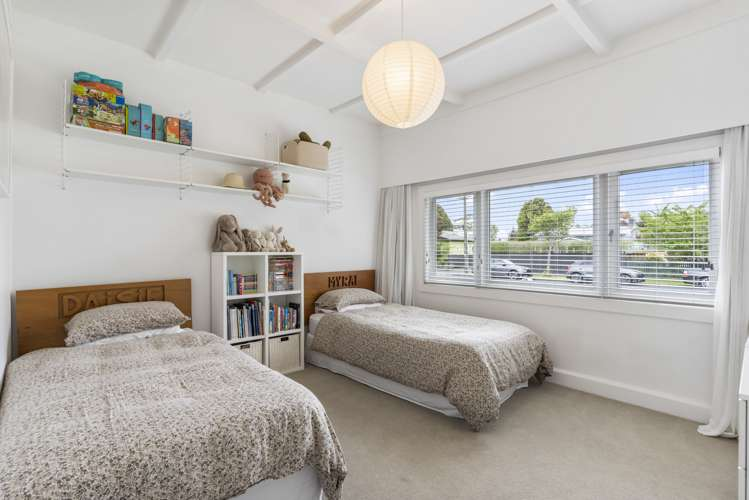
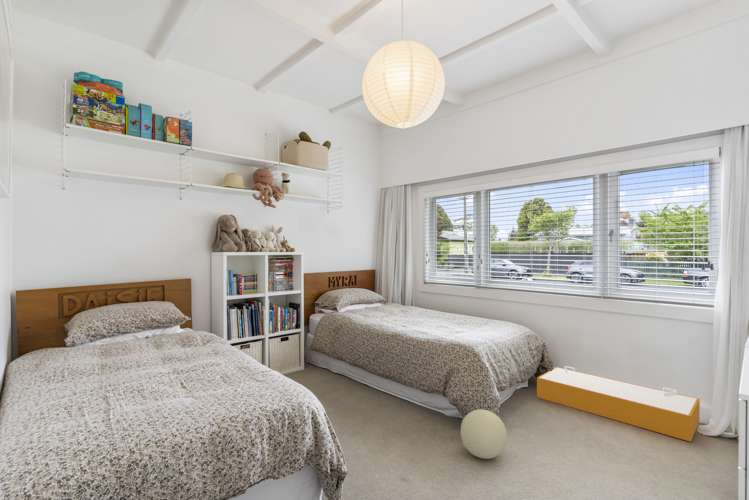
+ ball (483, 433)
+ storage bin (612, 396)
